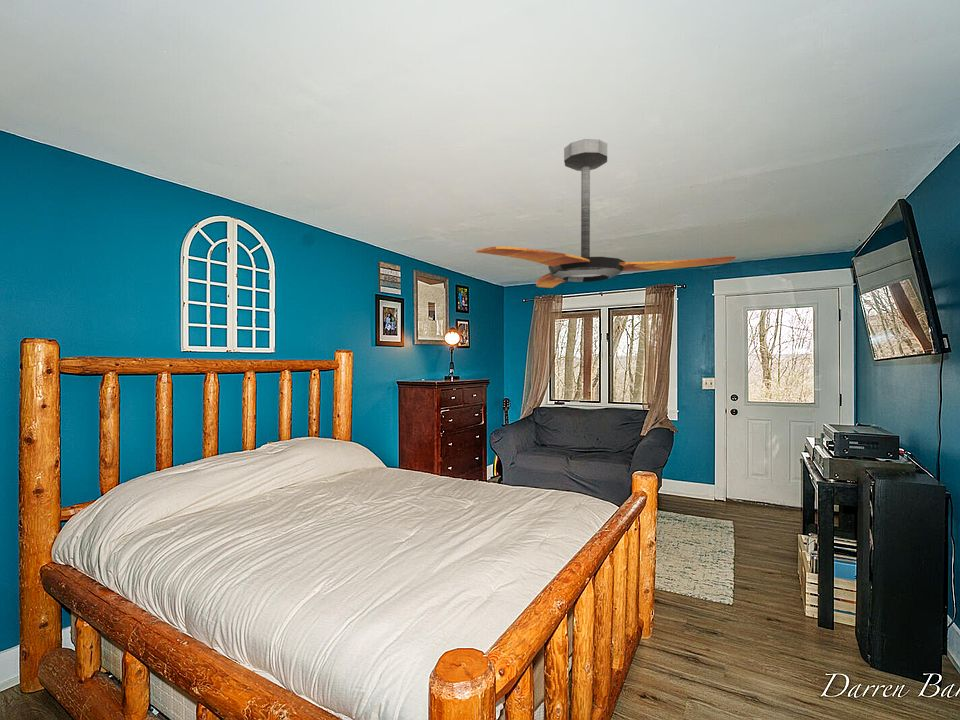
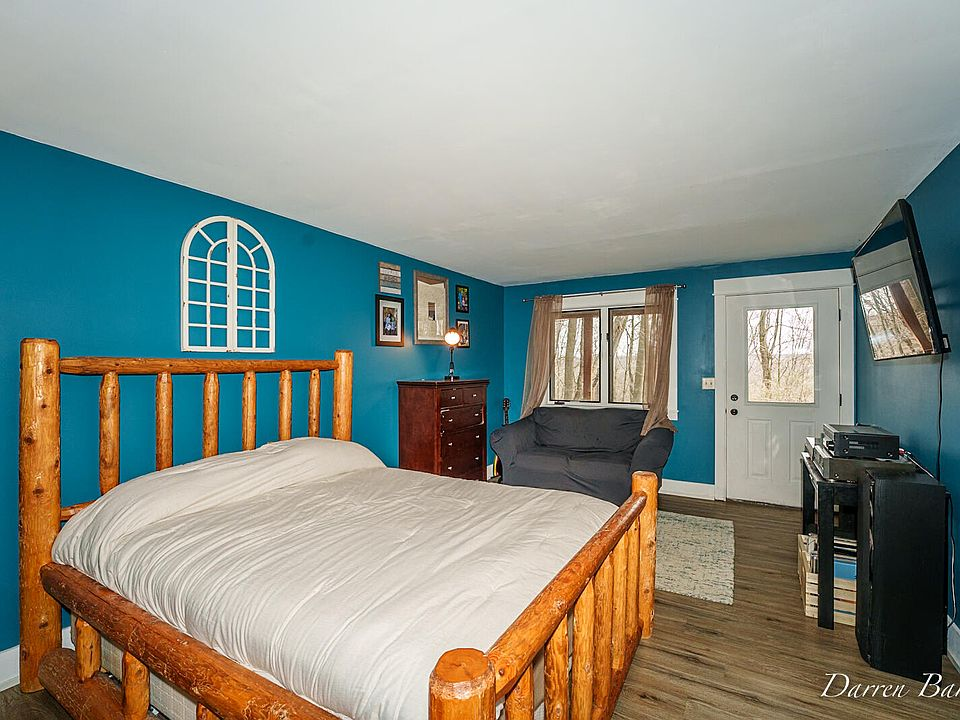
- ceiling fan (589, 213)
